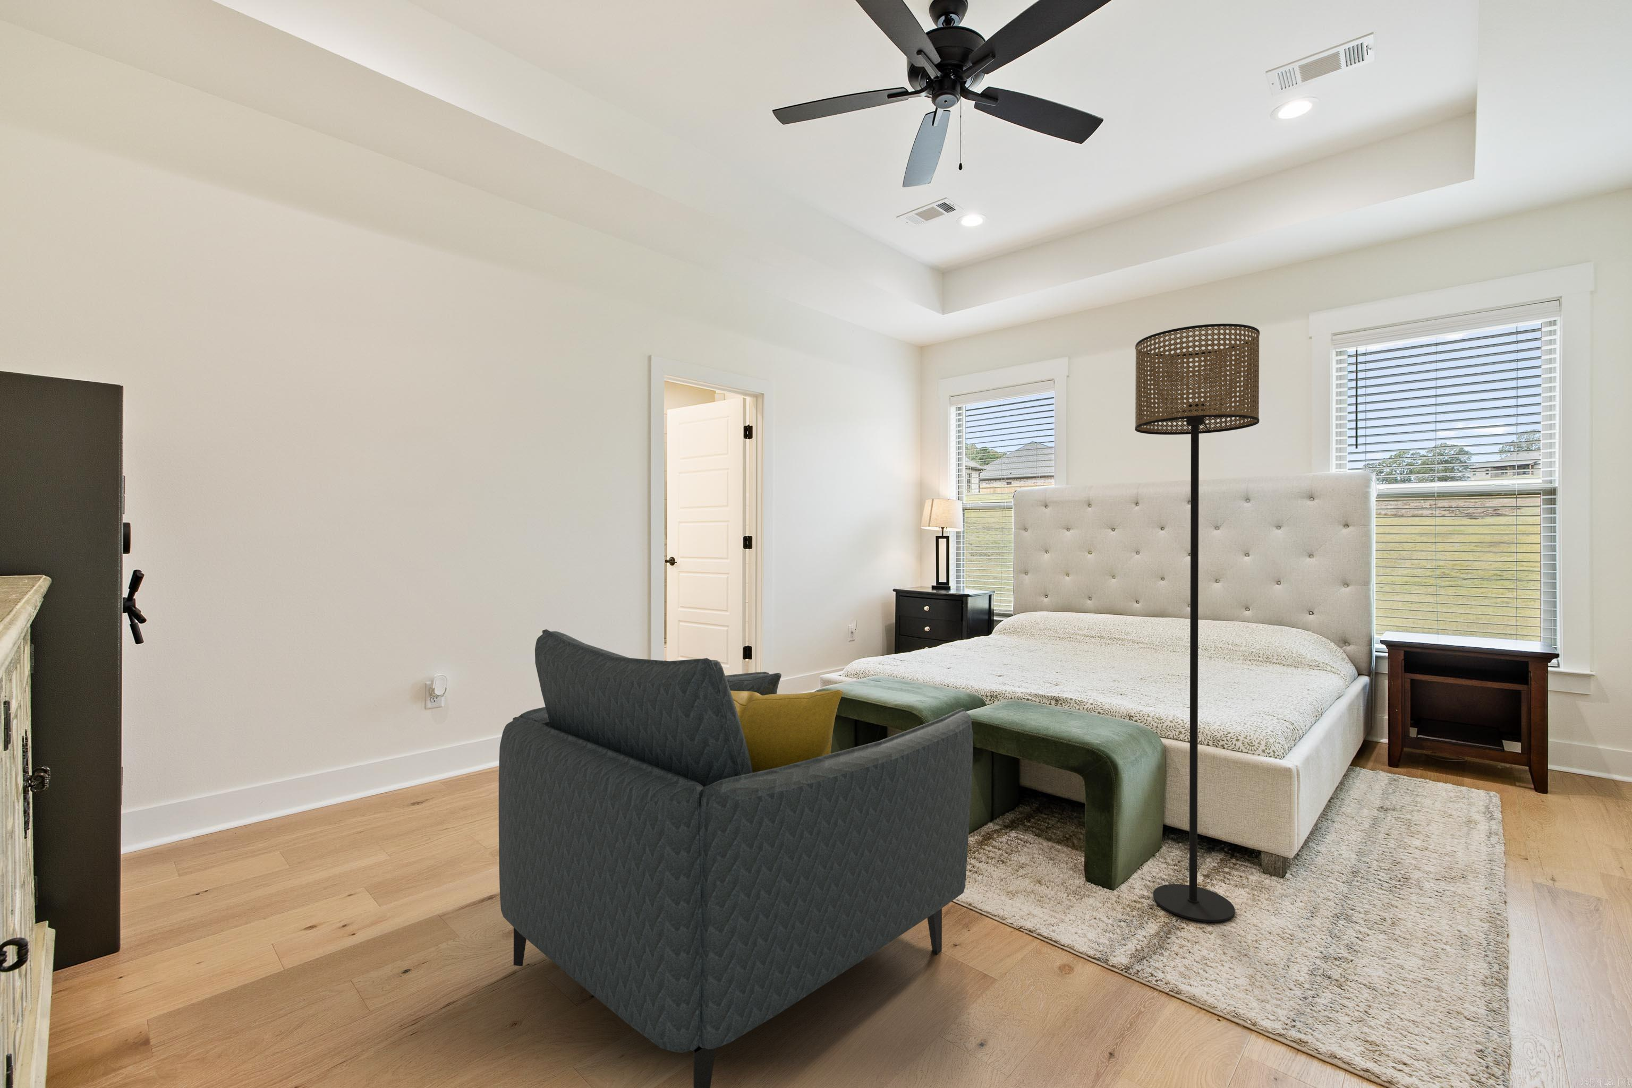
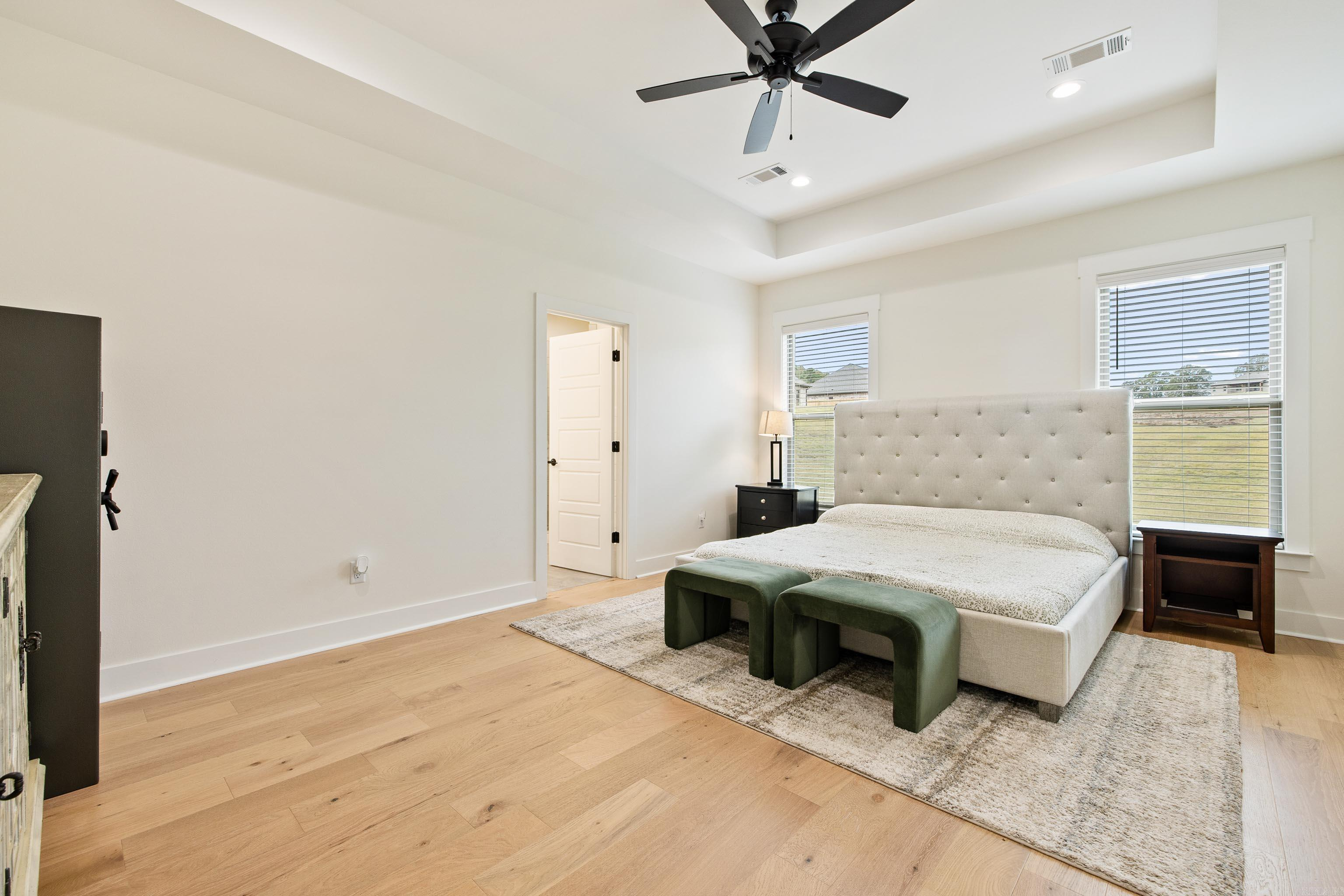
- armchair (737, 792)
- floor lamp (1194, 622)
